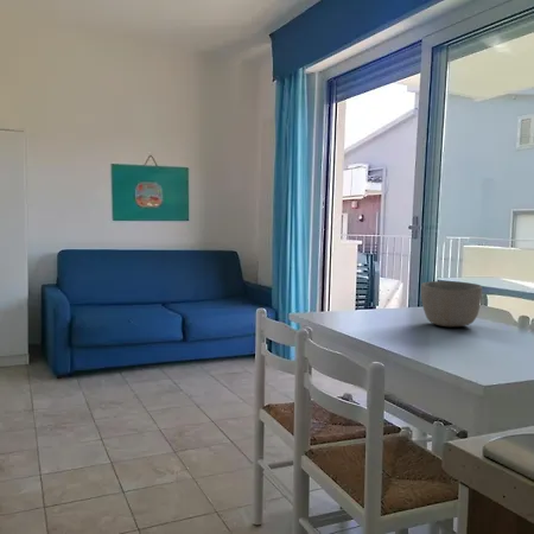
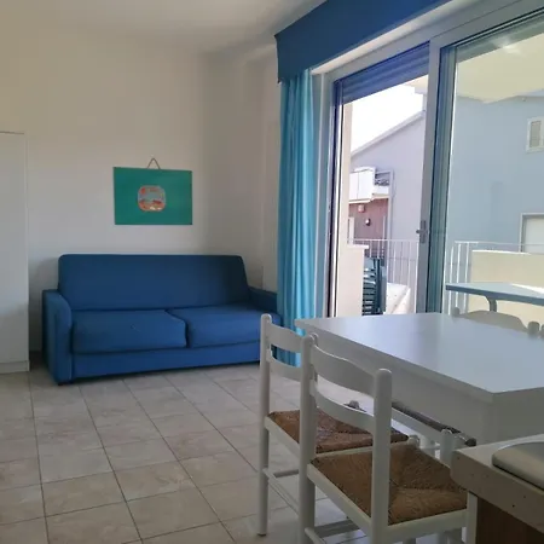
- bowl (450, 304)
